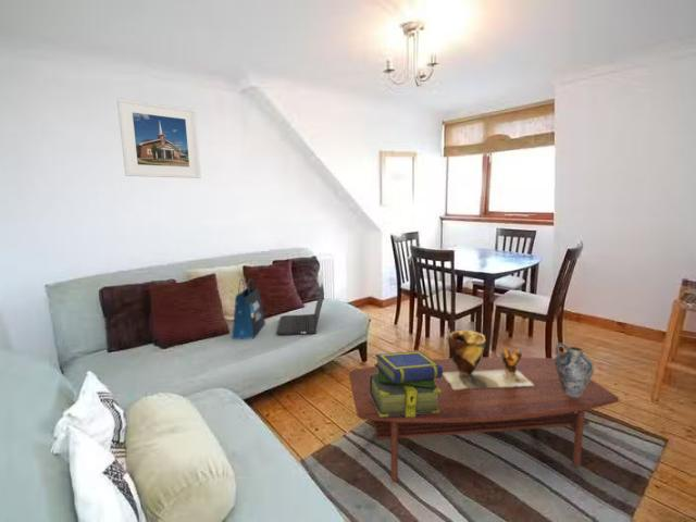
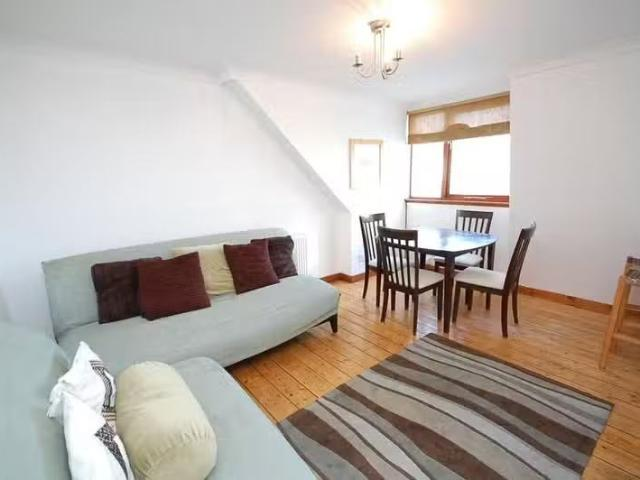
- tote bag (248, 306)
- coffee table (471, 415)
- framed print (162, 140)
- clay pot (482, 355)
- ceramic jug (572, 369)
- laptop computer (303, 314)
- stack of books (405, 380)
